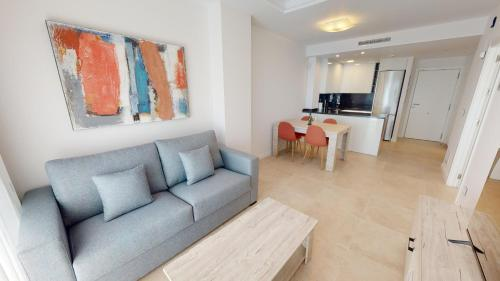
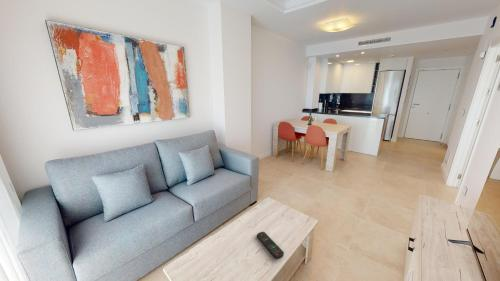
+ remote control (269, 244)
